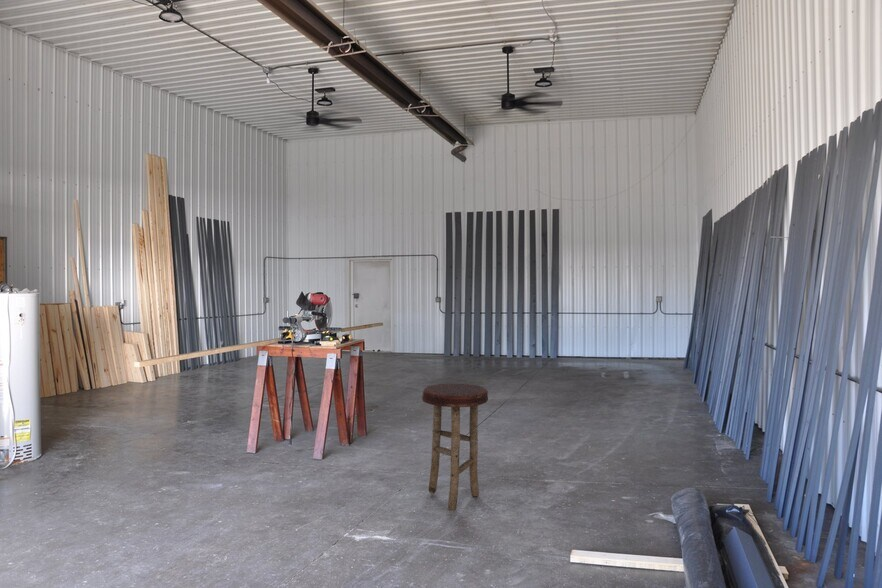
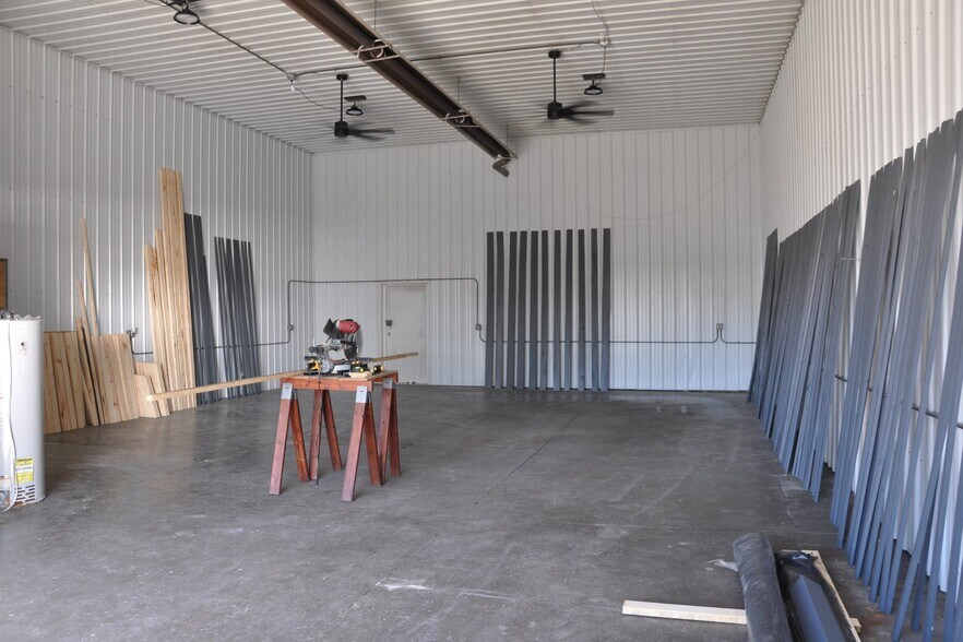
- stool (453, 444)
